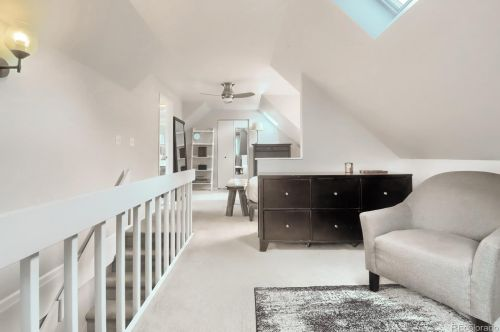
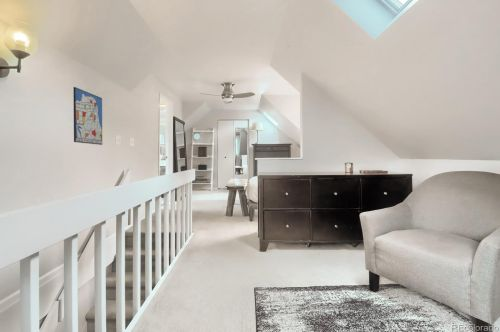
+ wall art (89, 118)
